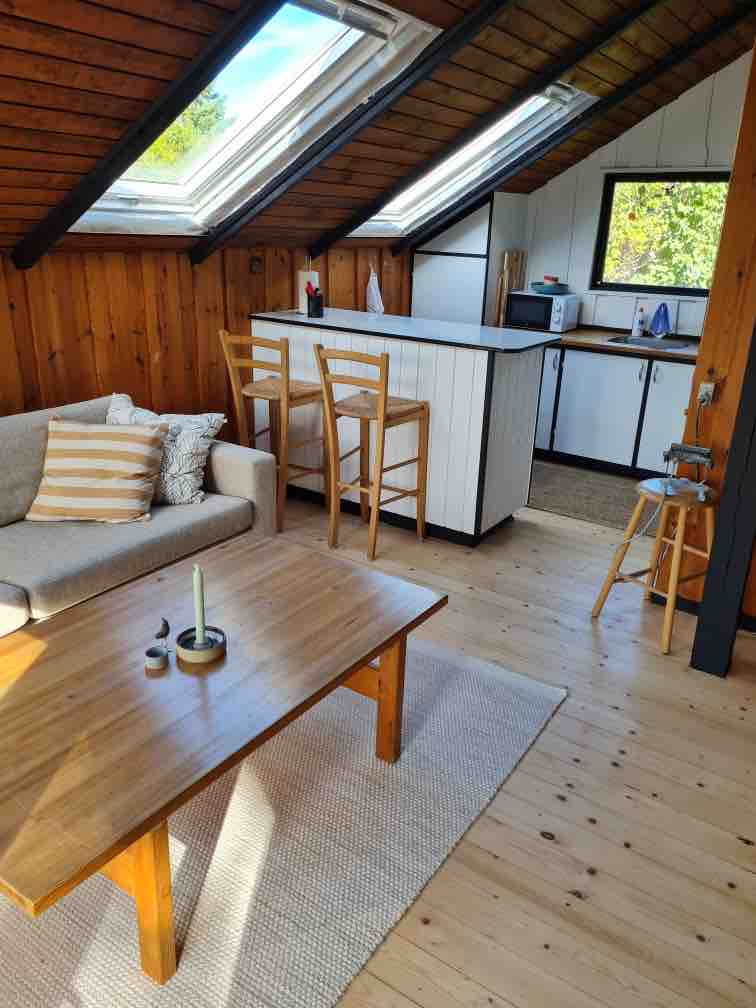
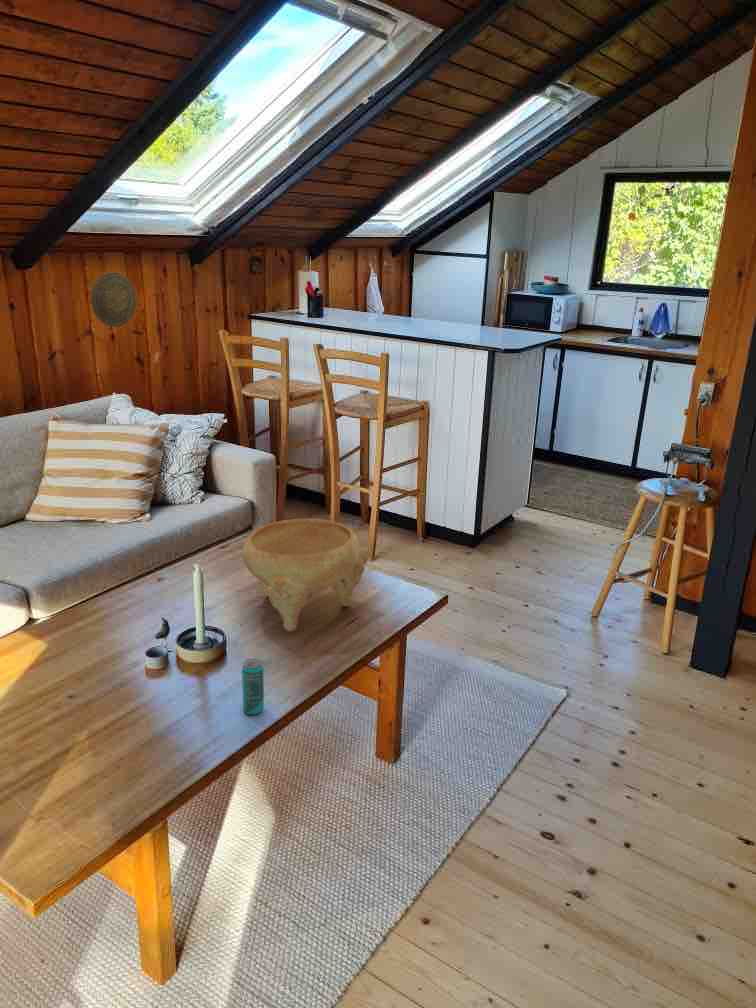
+ decorative plate (115, 299)
+ decorative bowl (301, 570)
+ beverage can (253, 686)
